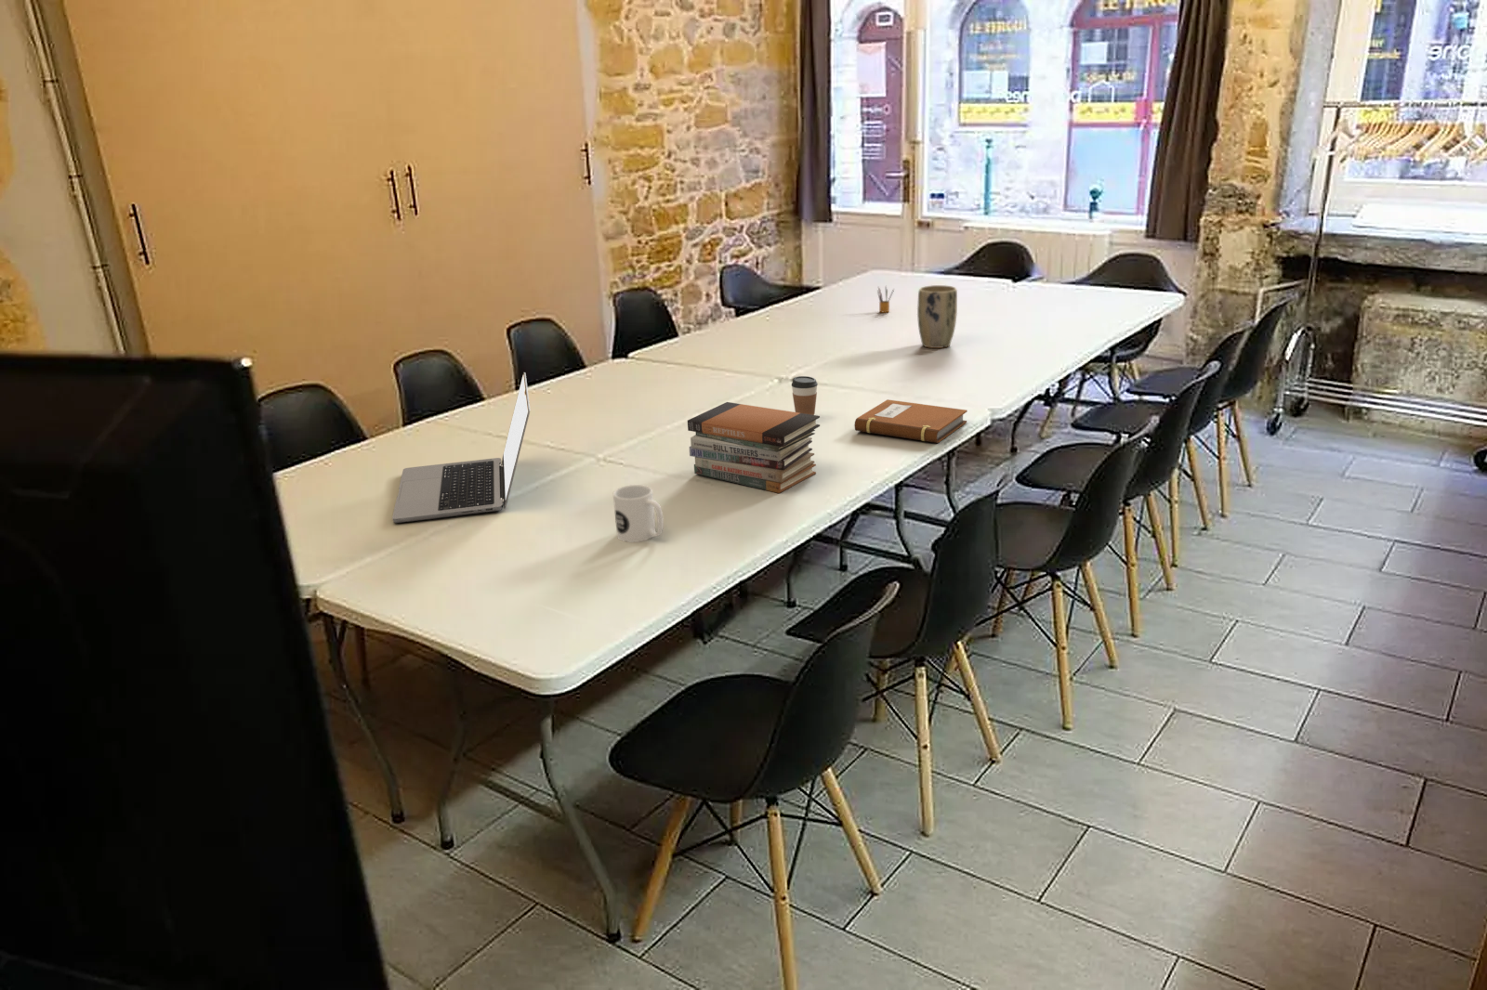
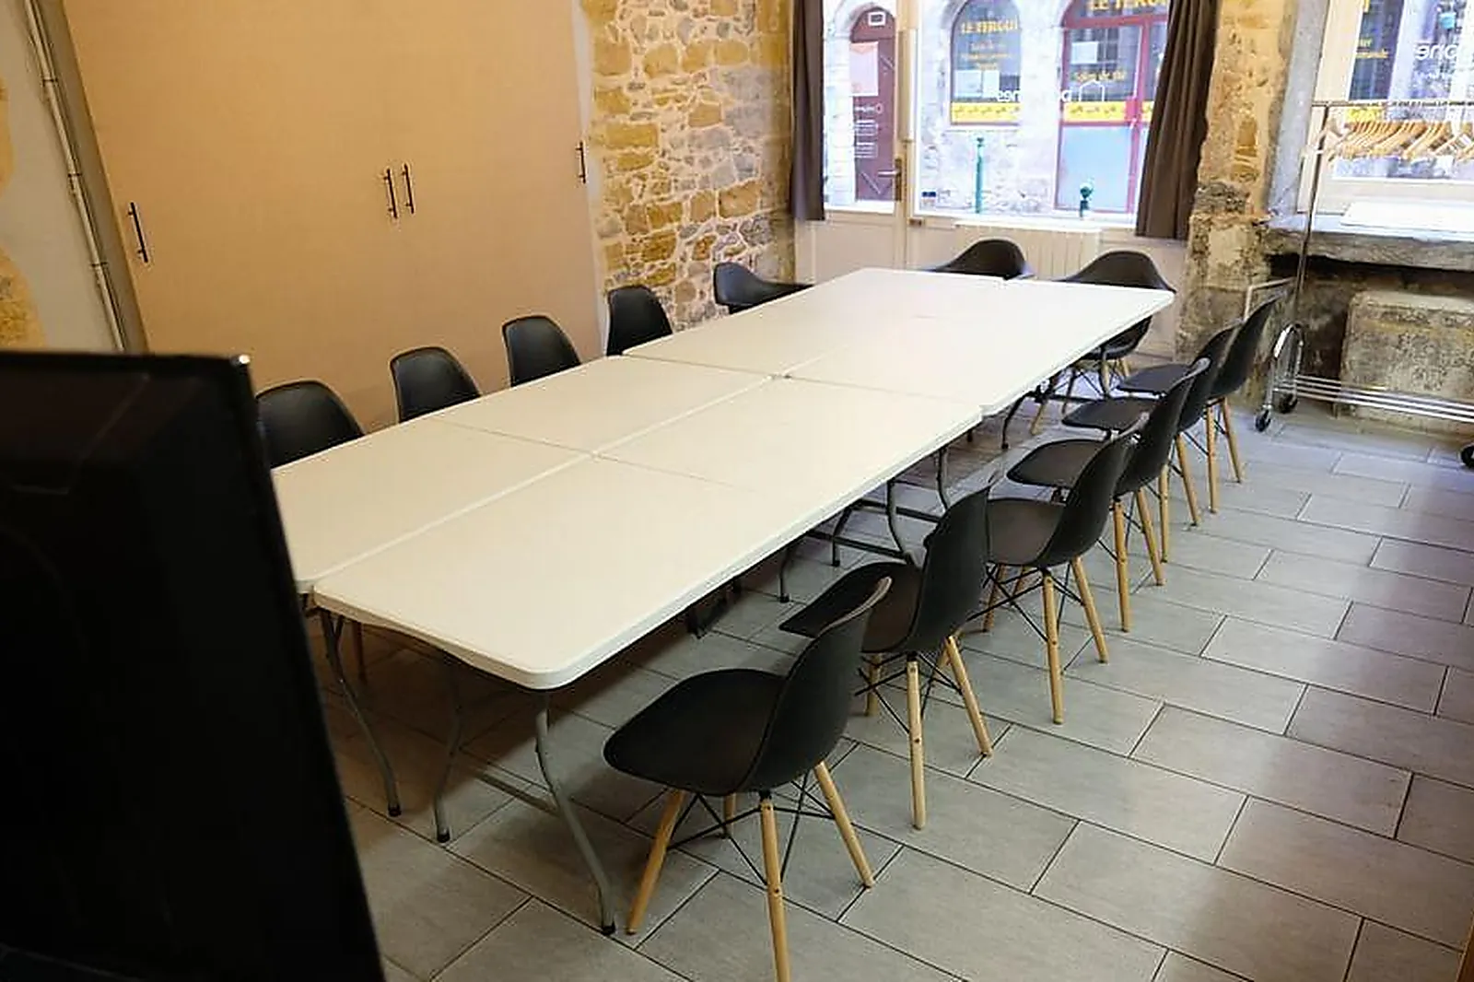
- pencil box (886, 299)
- mug (640, 515)
- laptop (463, 462)
- book stack (753, 445)
- plant pot (936, 317)
- coffee cup (804, 399)
- notebook (908, 420)
